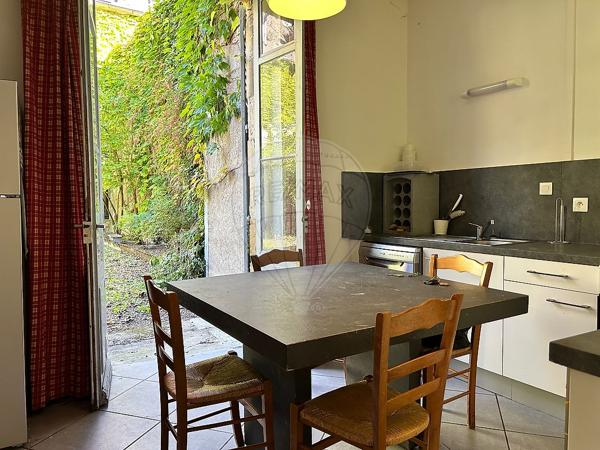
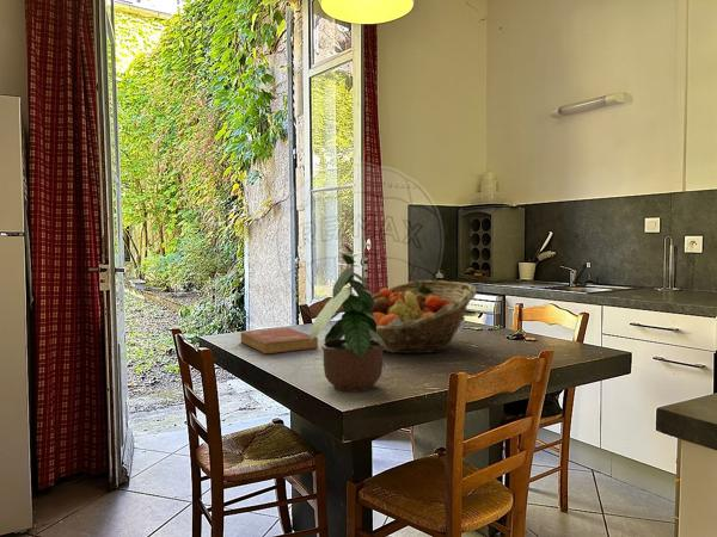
+ fruit basket (409, 313)
+ book (277, 339)
+ potted plant (348, 315)
